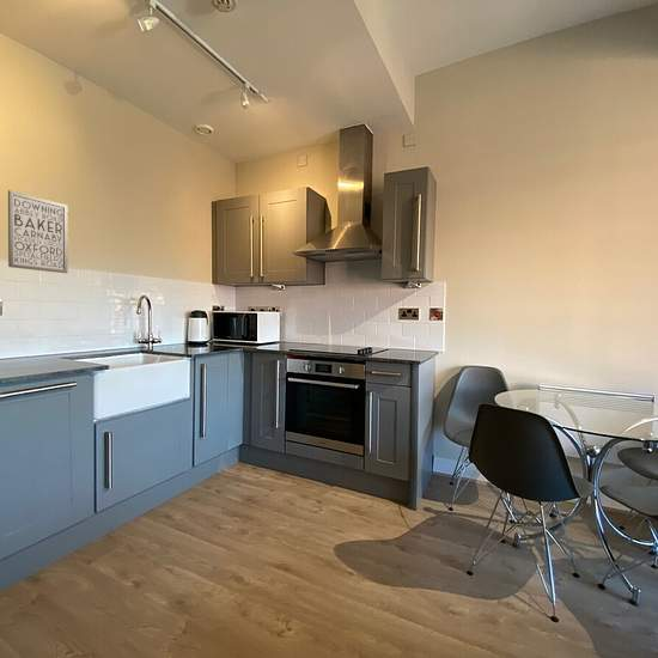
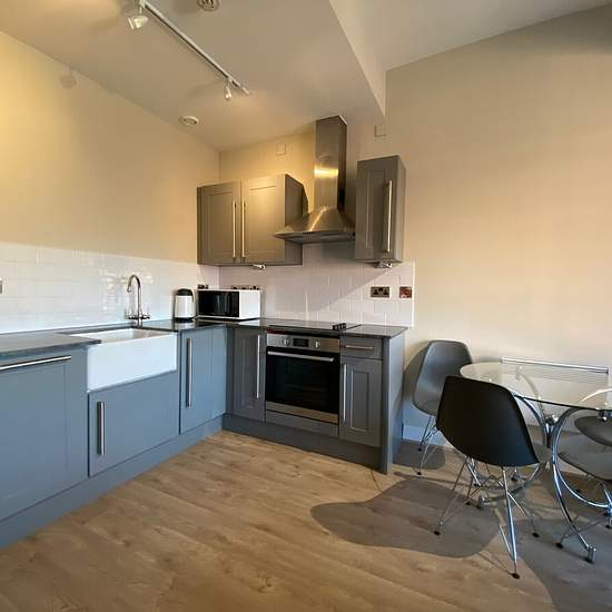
- wall art (39, 233)
